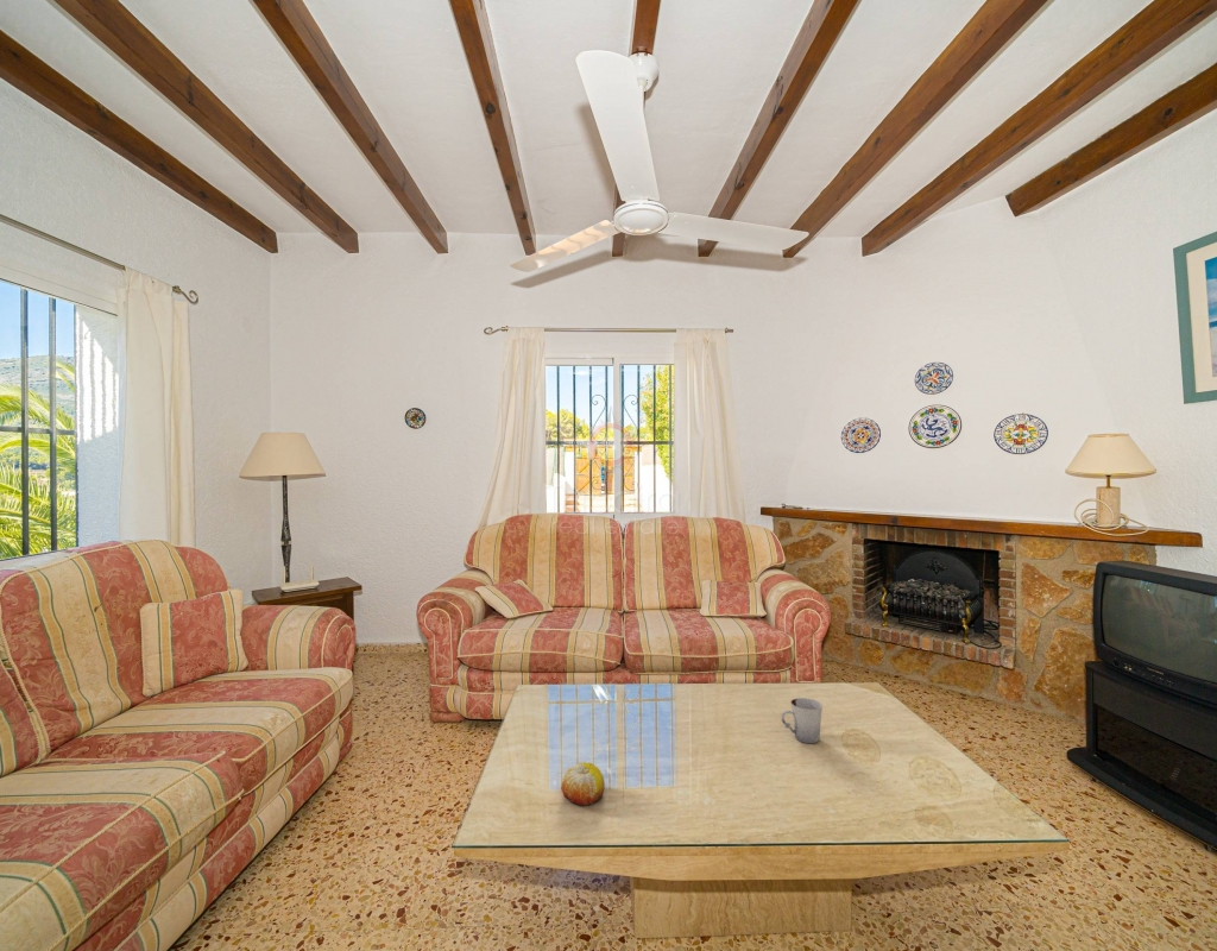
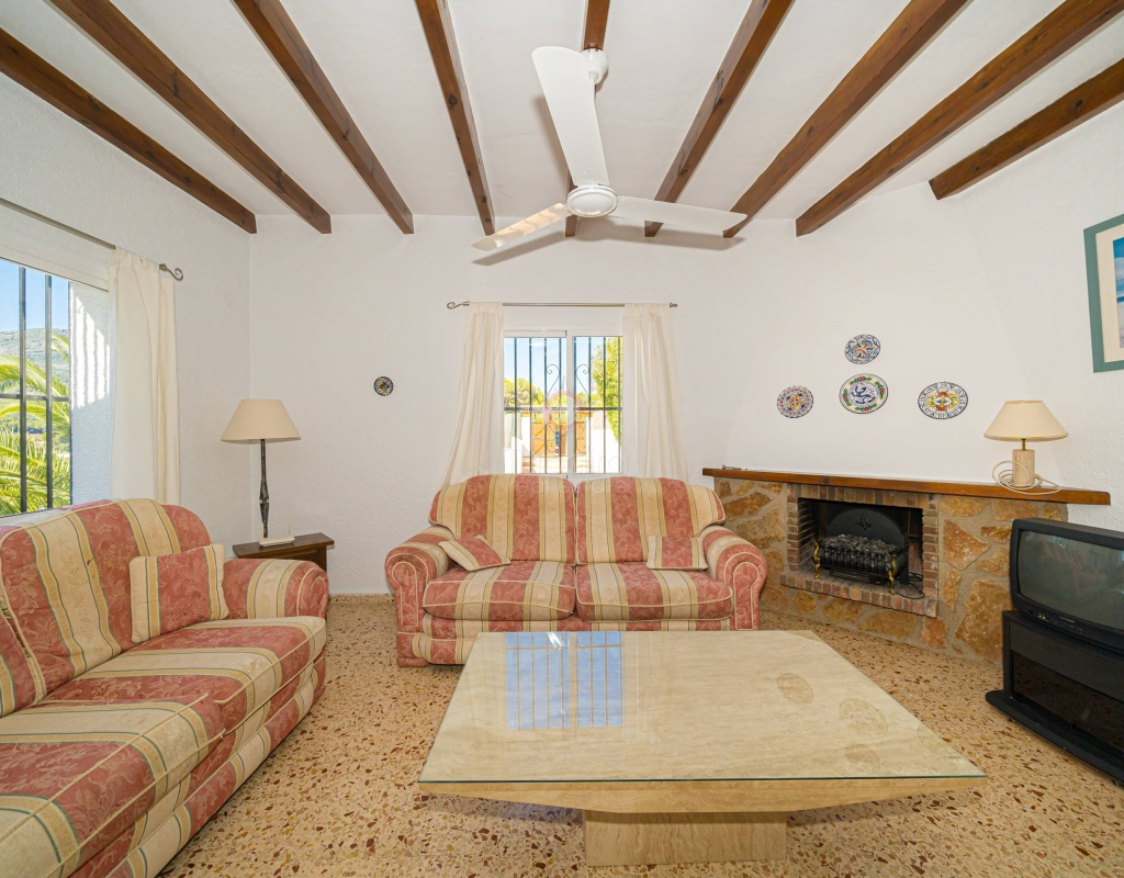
- cup (801, 720)
- fruit (582, 781)
